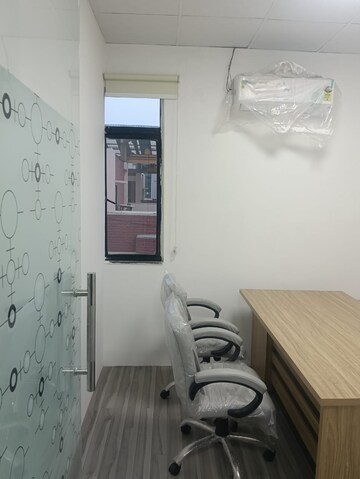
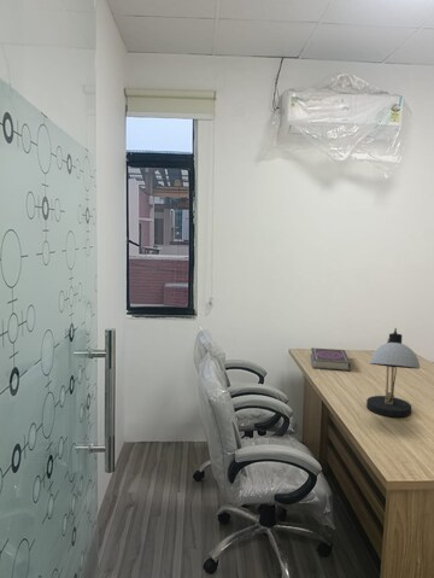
+ desk lamp (392, 368)
+ book (329, 358)
